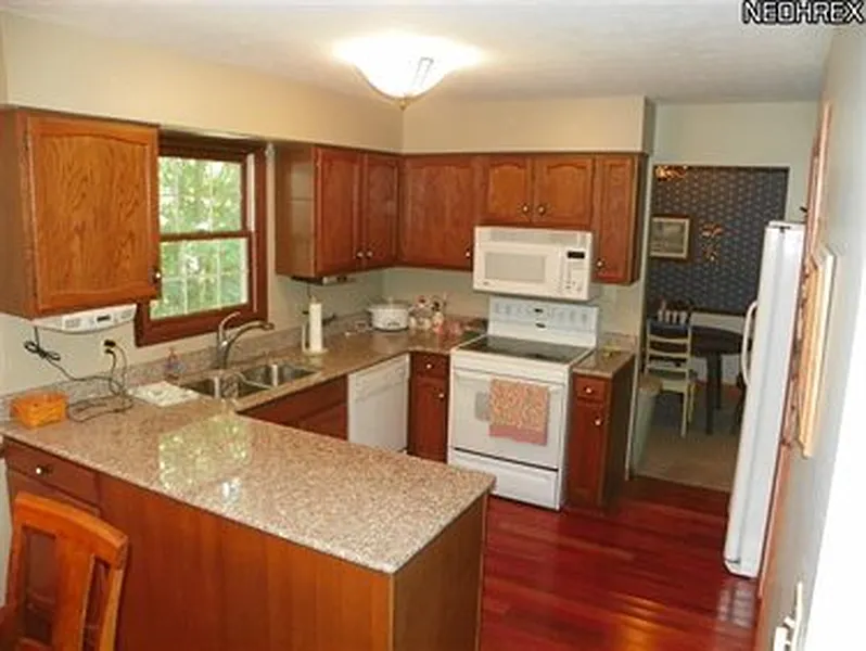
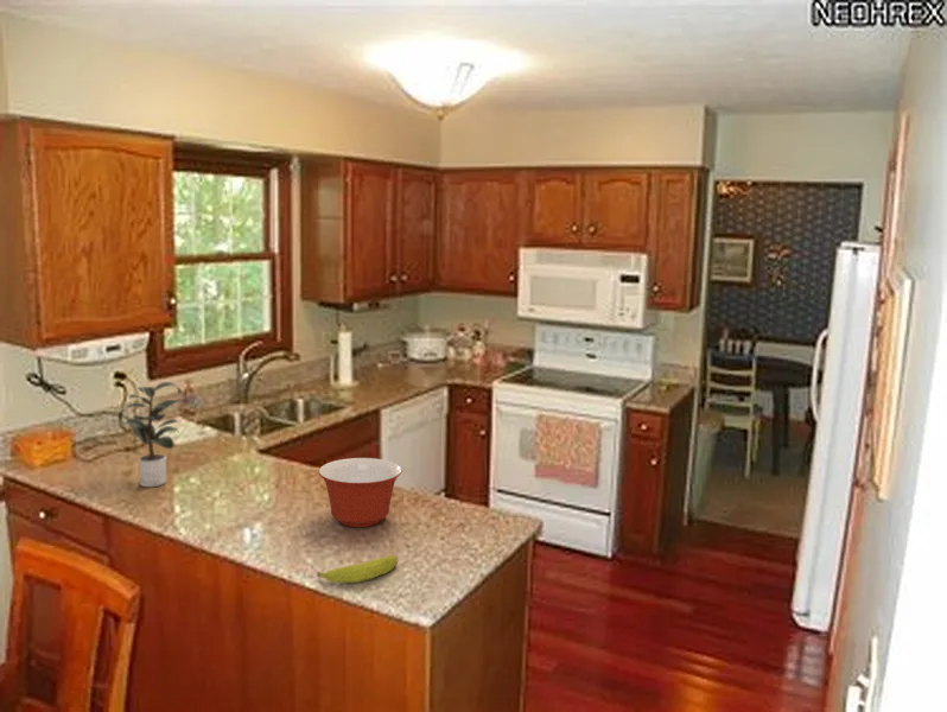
+ mixing bowl (360, 494)
+ potted plant (142, 433)
+ fruit (361, 564)
